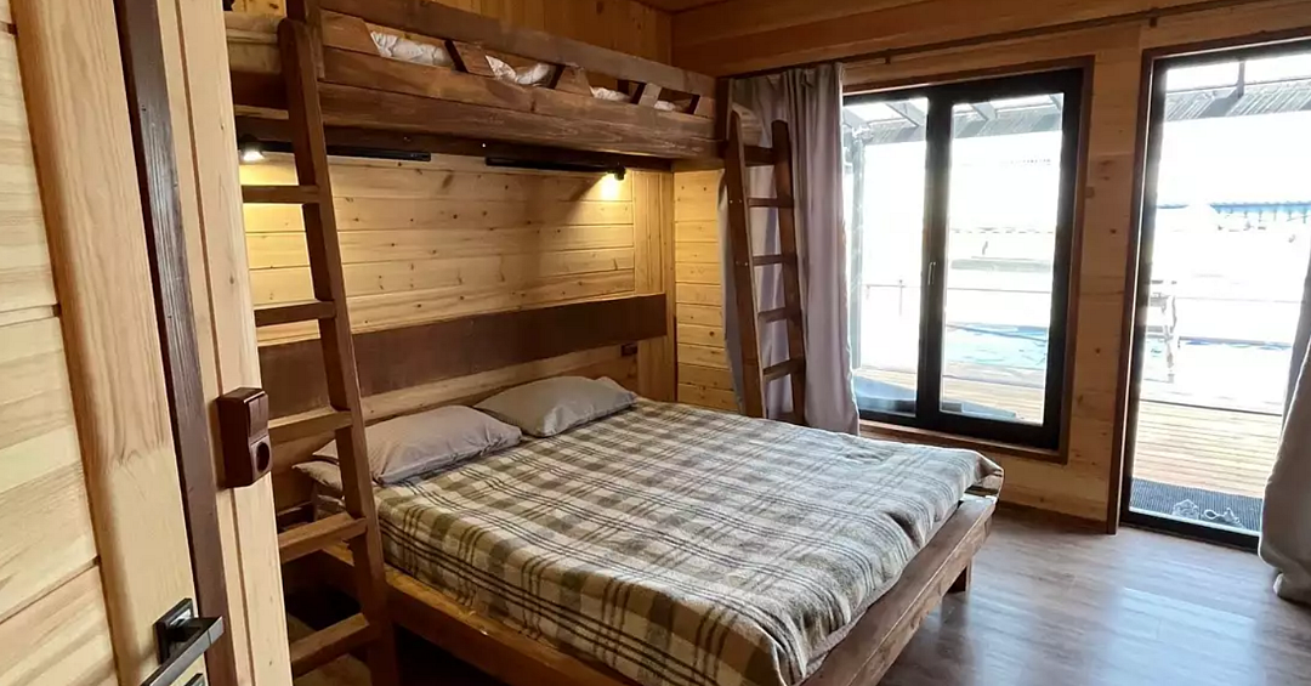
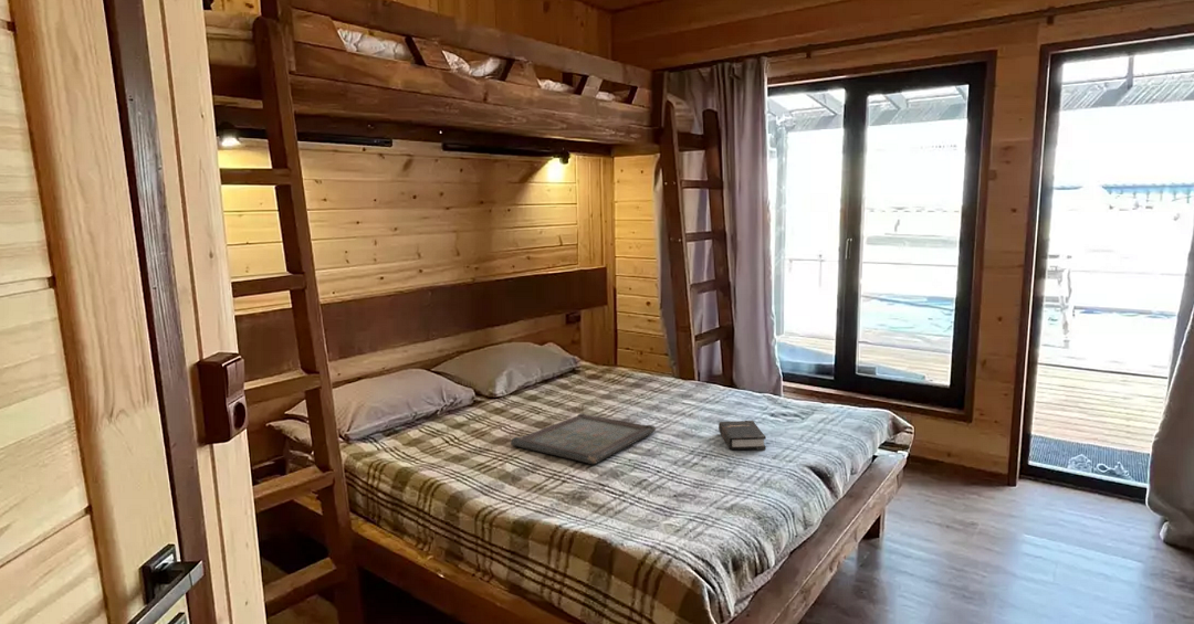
+ hardback book (741, 434)
+ serving tray (586, 435)
